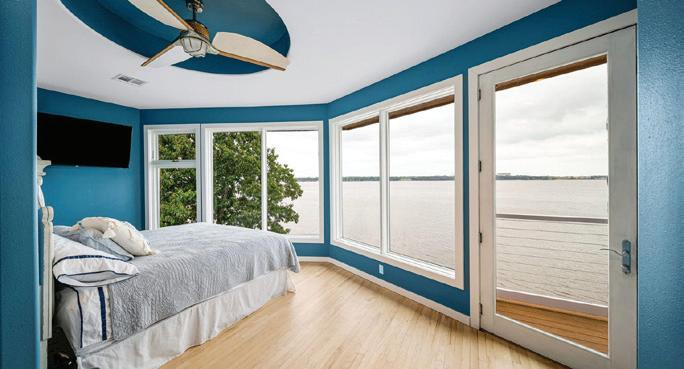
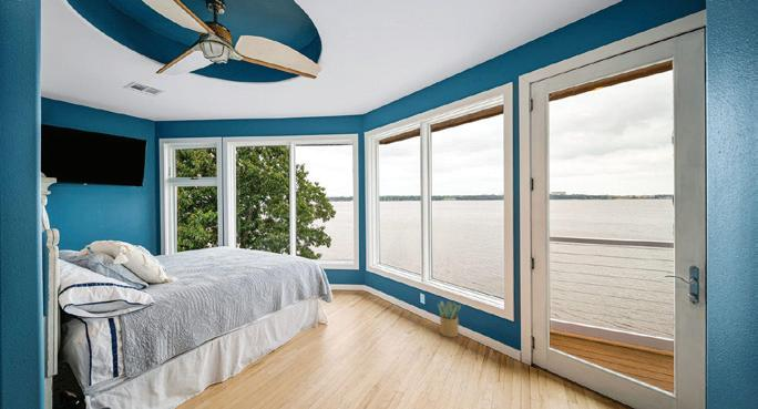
+ potted plant (448, 317)
